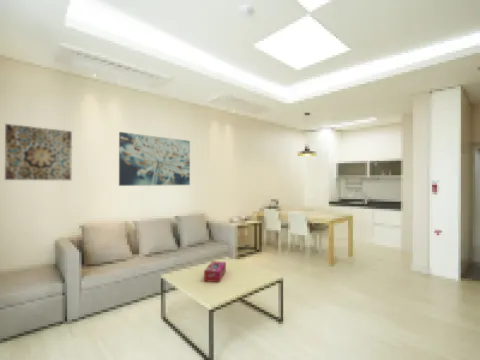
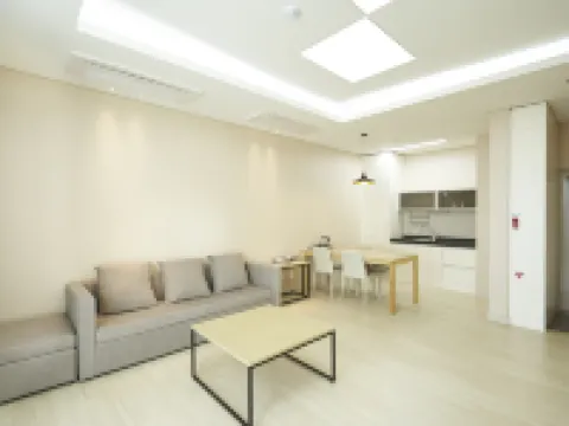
- wall art (157, 161)
- tissue box (215, 271)
- wall art (40, 154)
